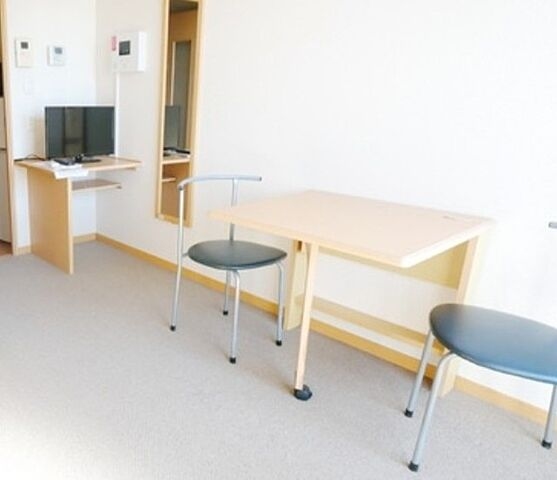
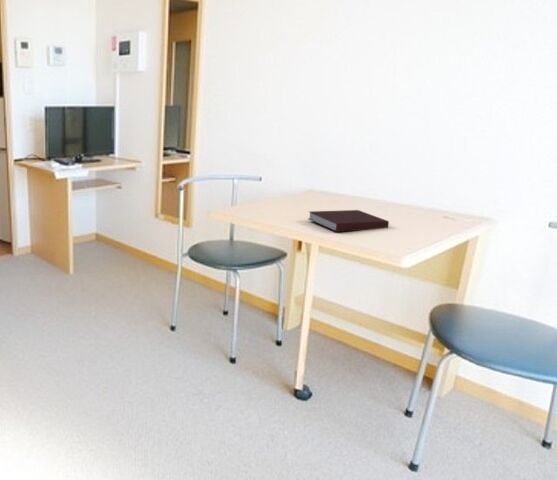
+ notebook (348, 220)
